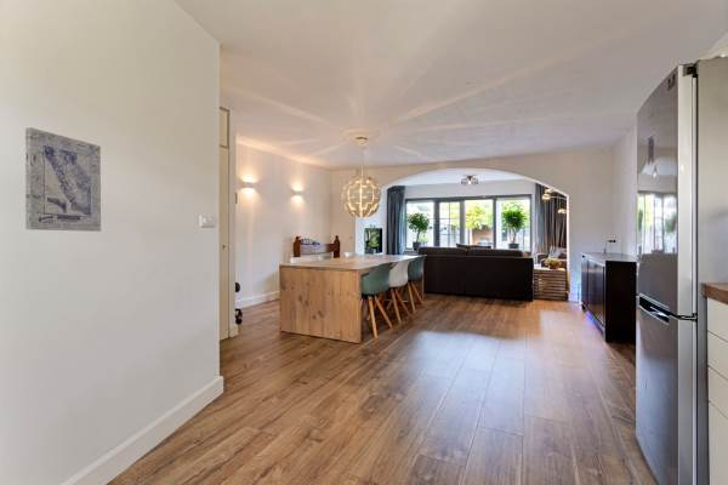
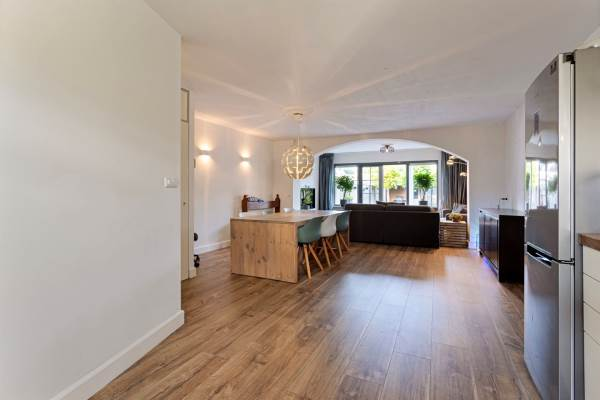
- wall art (66, 183)
